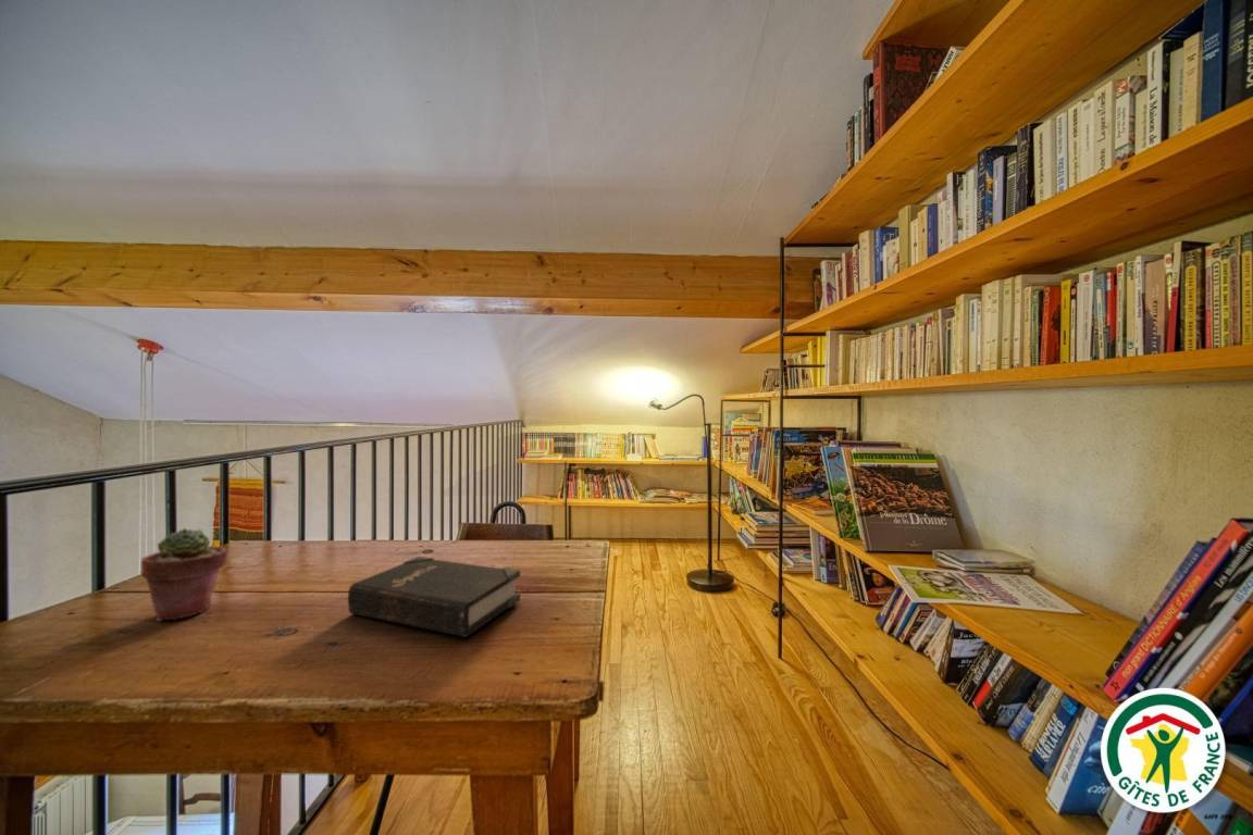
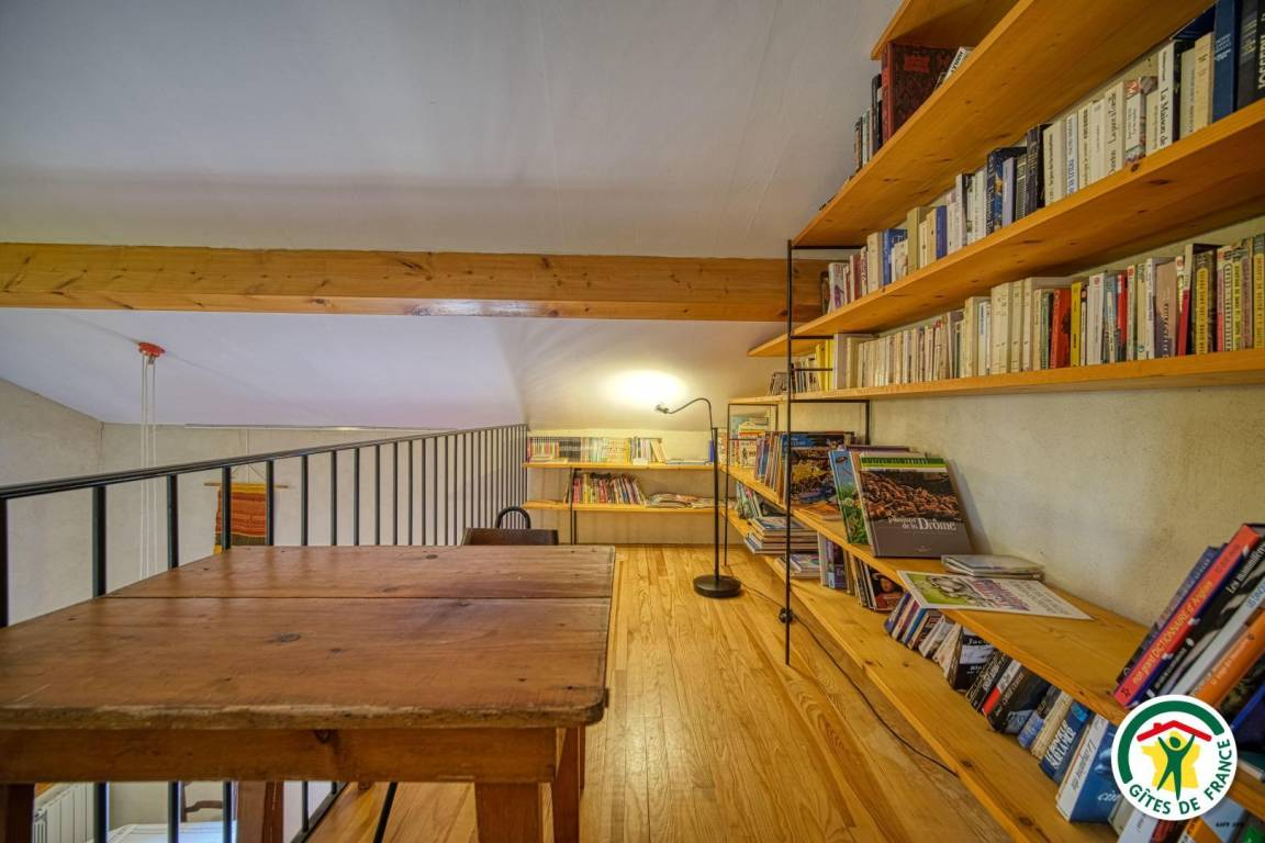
- hardback book (437, 591)
- potted succulent (185, 570)
